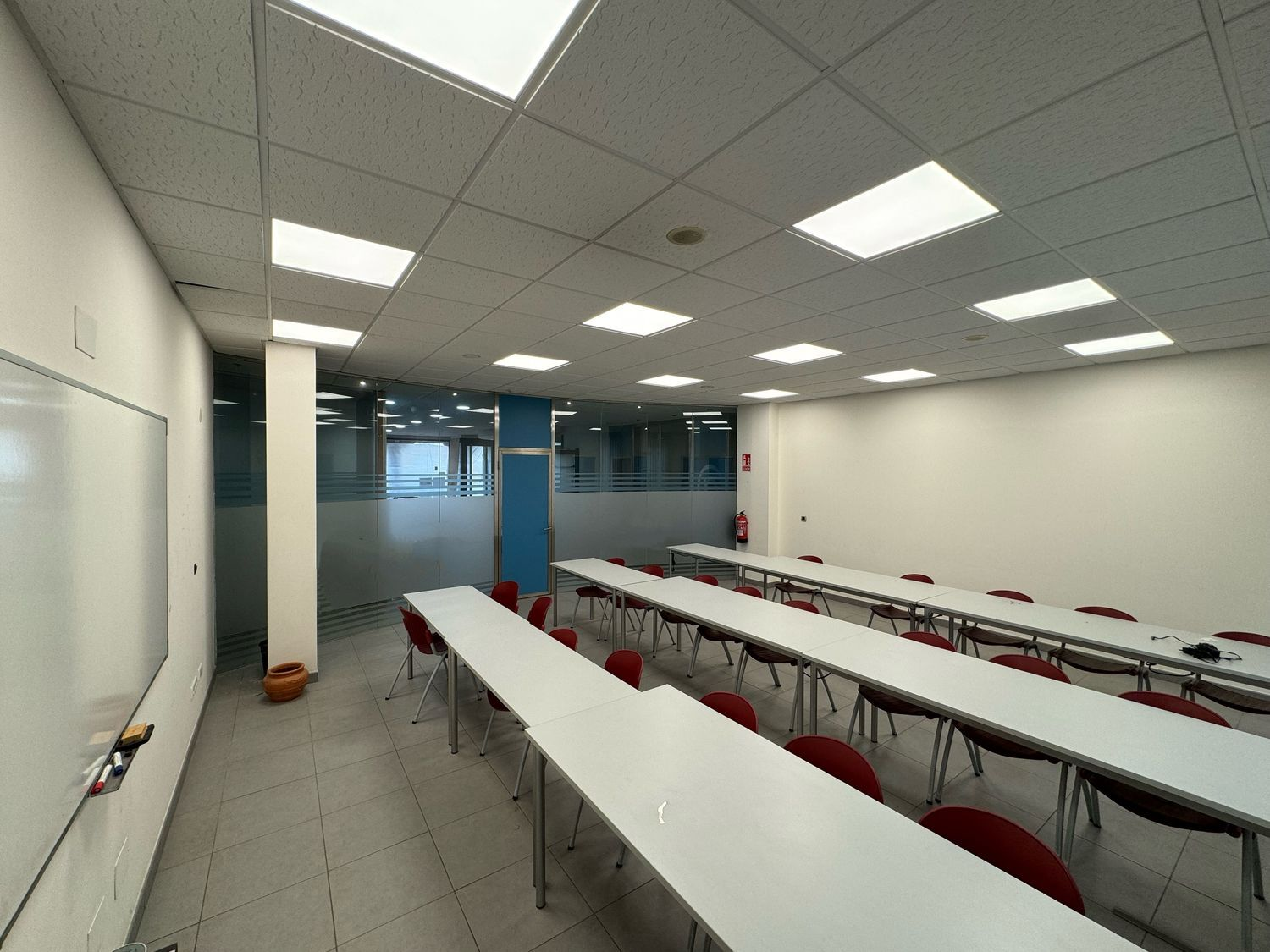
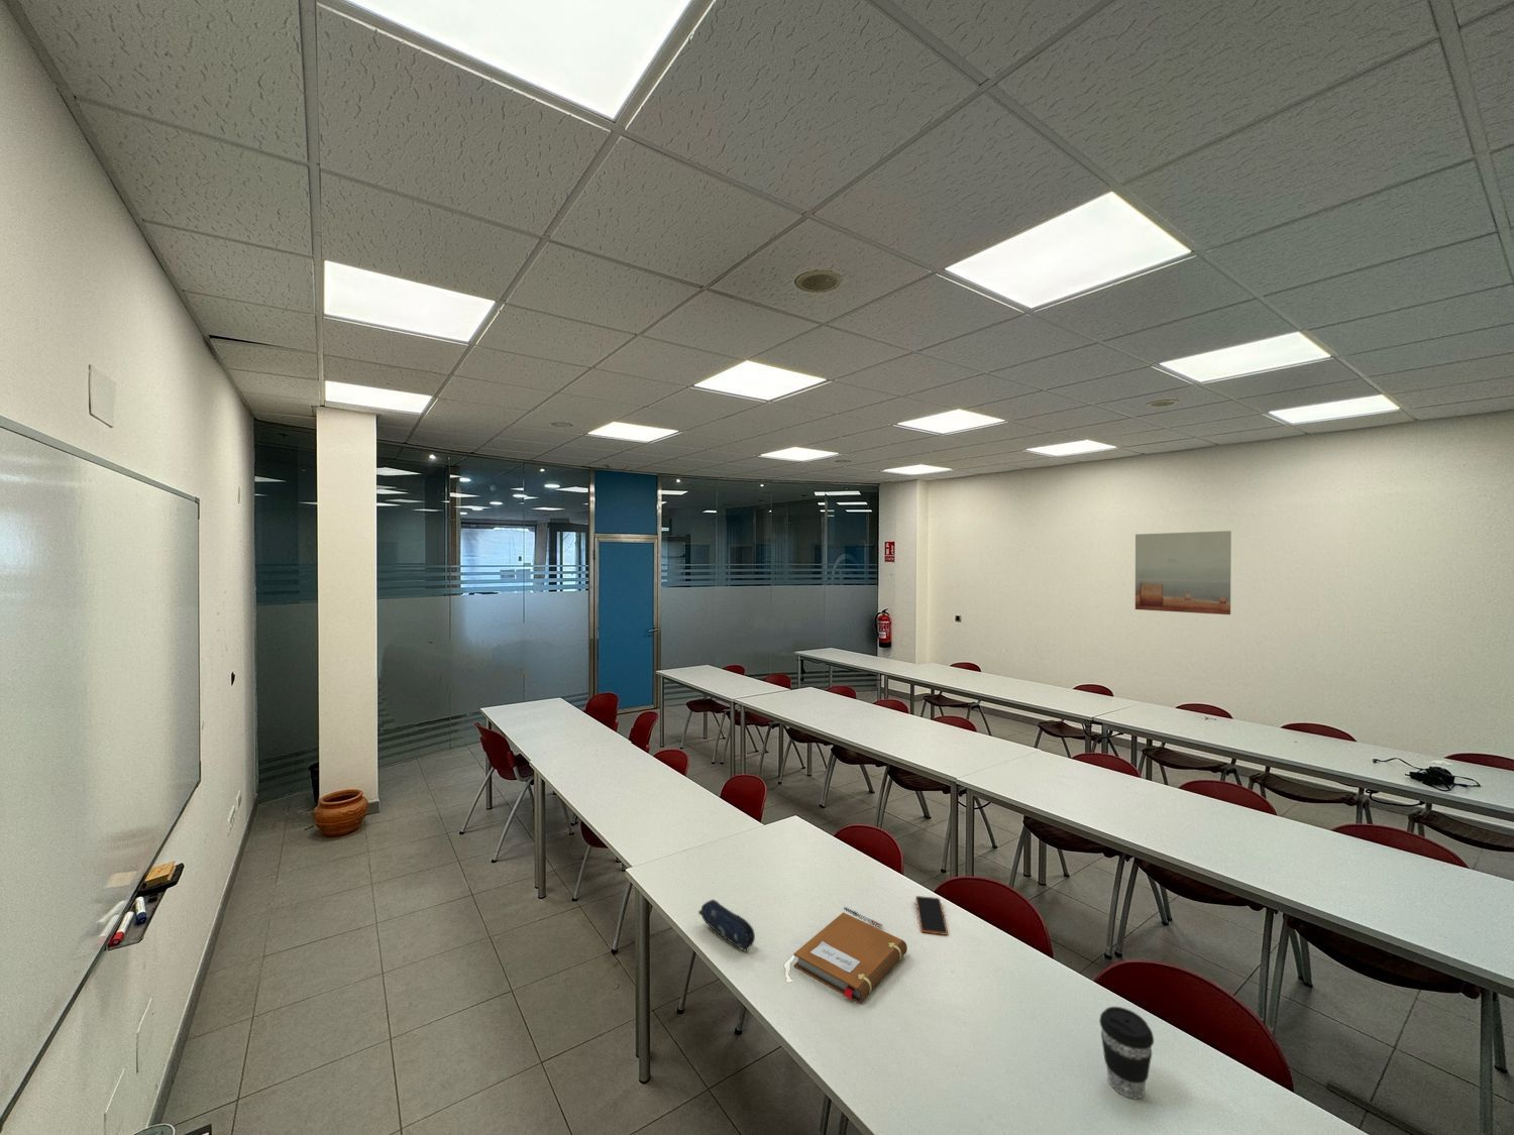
+ notebook (850, 955)
+ pen (862, 916)
+ smartphone (931, 914)
+ wall art (1180, 572)
+ pencil case (727, 924)
+ coffee cup (1125, 1053)
